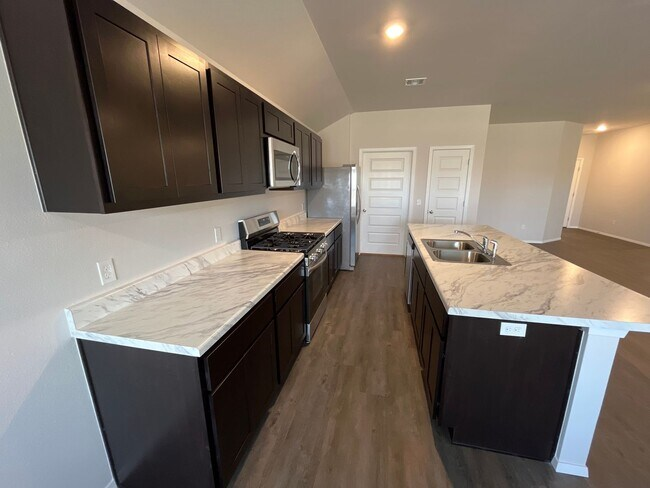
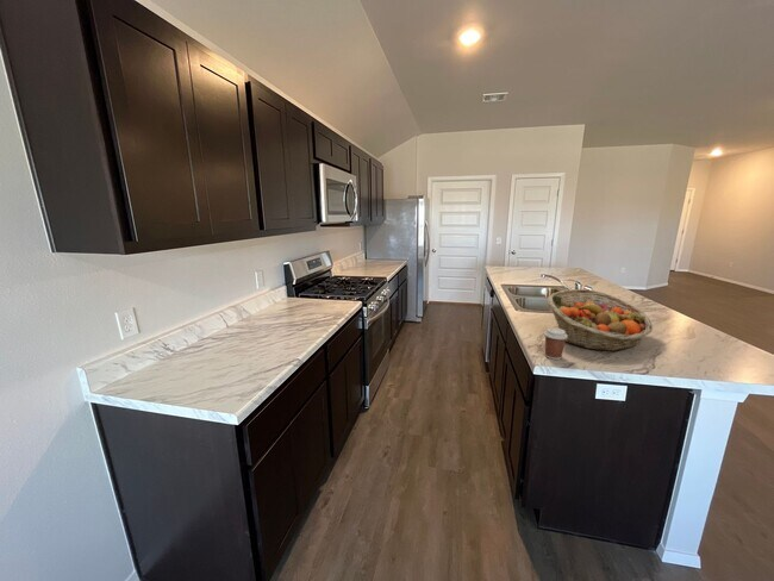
+ fruit basket (595, 318)
+ coffee cup (554, 343)
